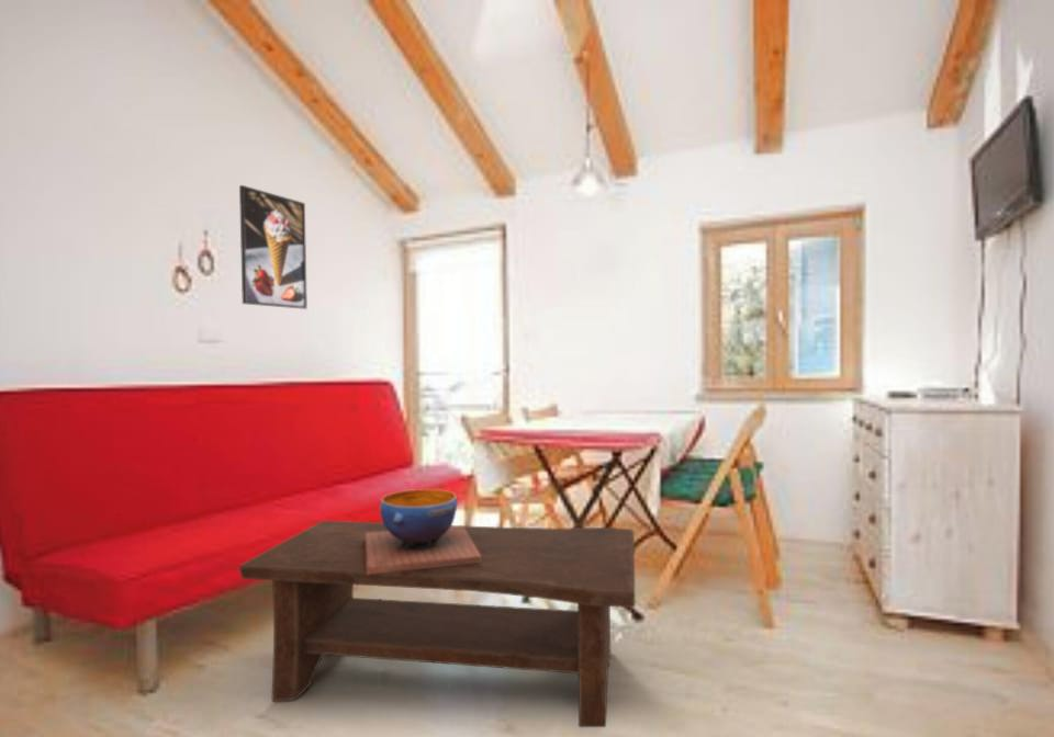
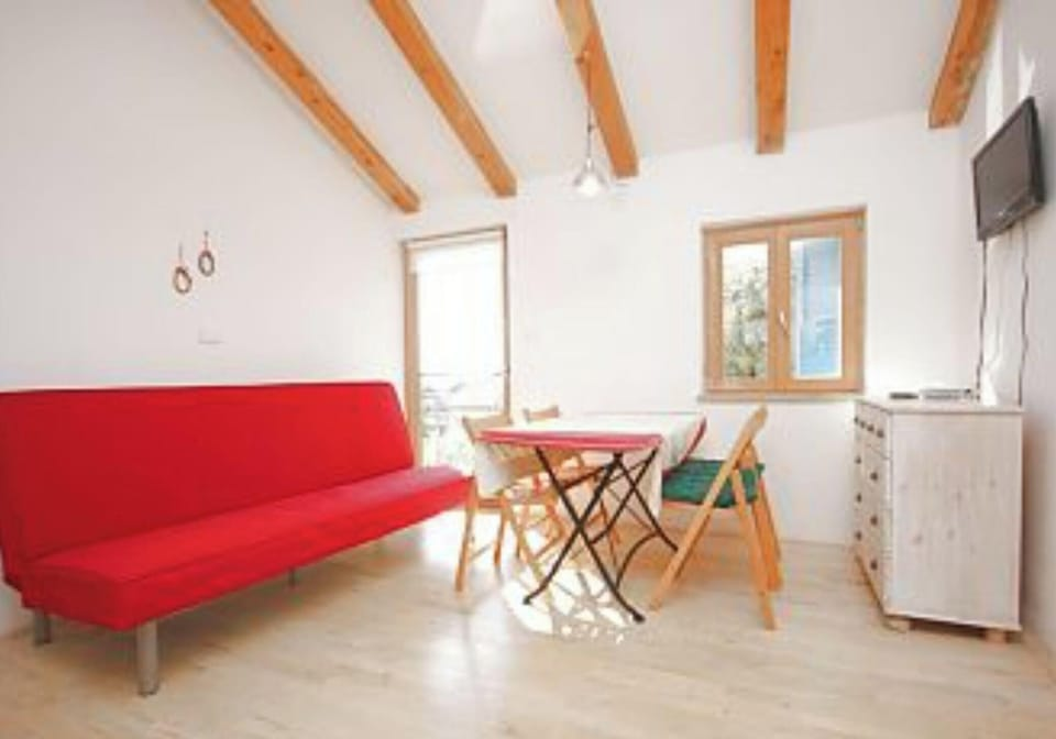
- coffee table (451, 611)
- decorative bowl (419, 522)
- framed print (274, 250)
